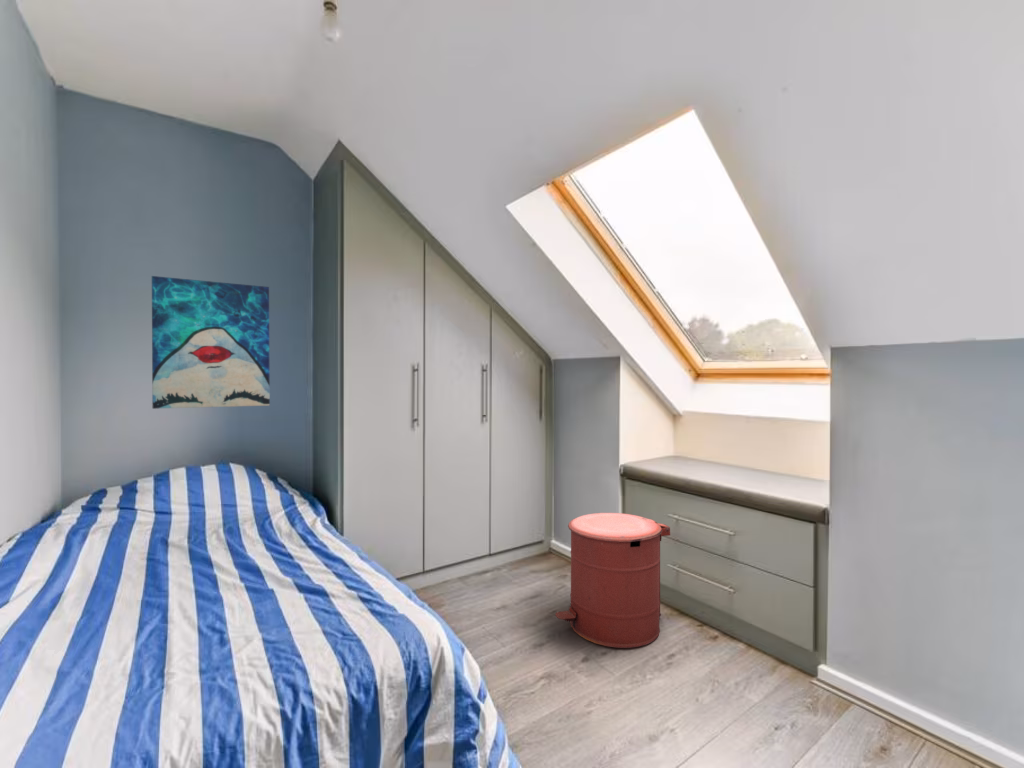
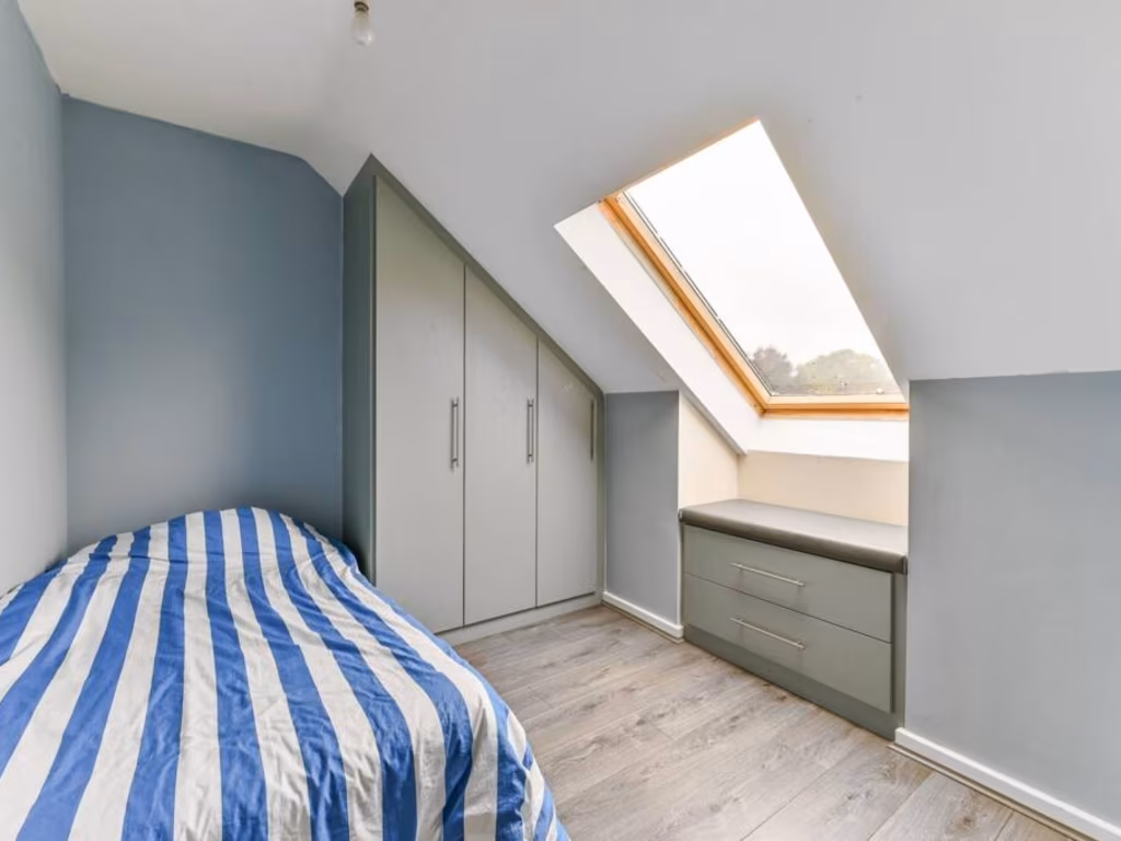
- trash can (613, 573)
- wall art (213, 344)
